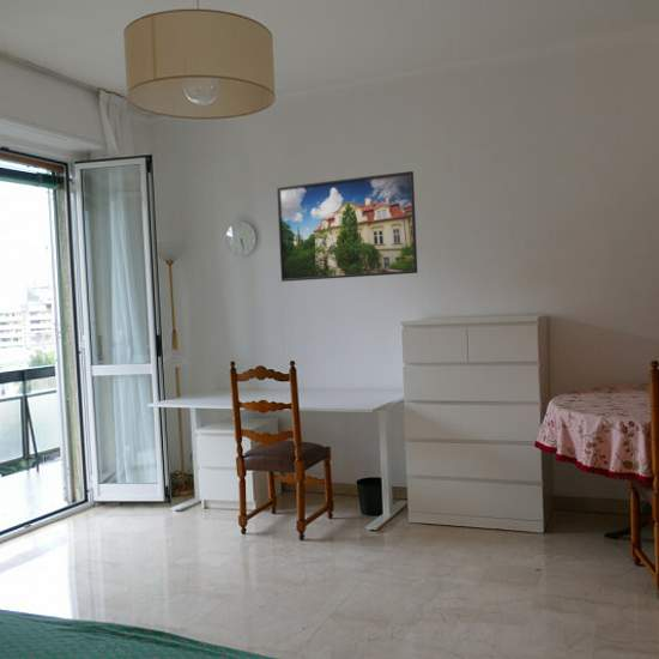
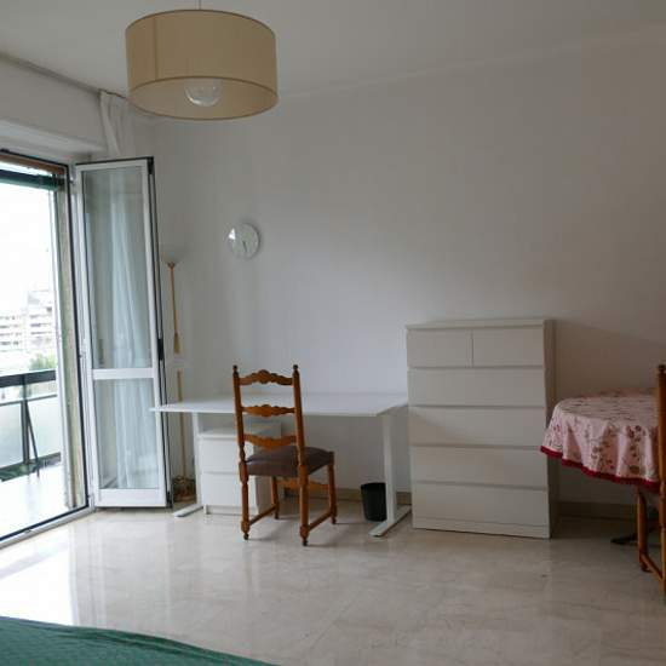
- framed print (344, 228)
